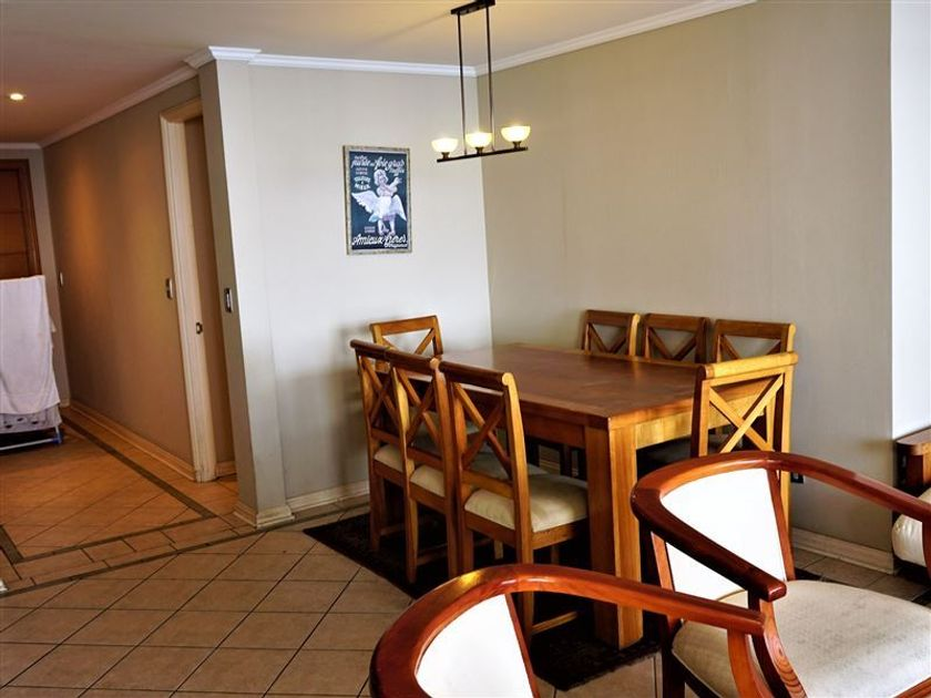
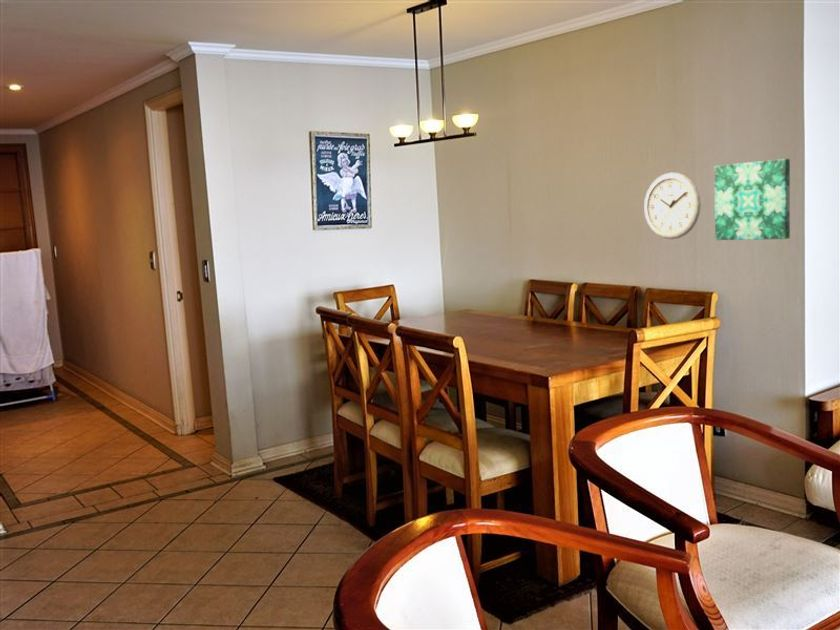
+ wall art (751, 201)
+ wall clock (670, 206)
